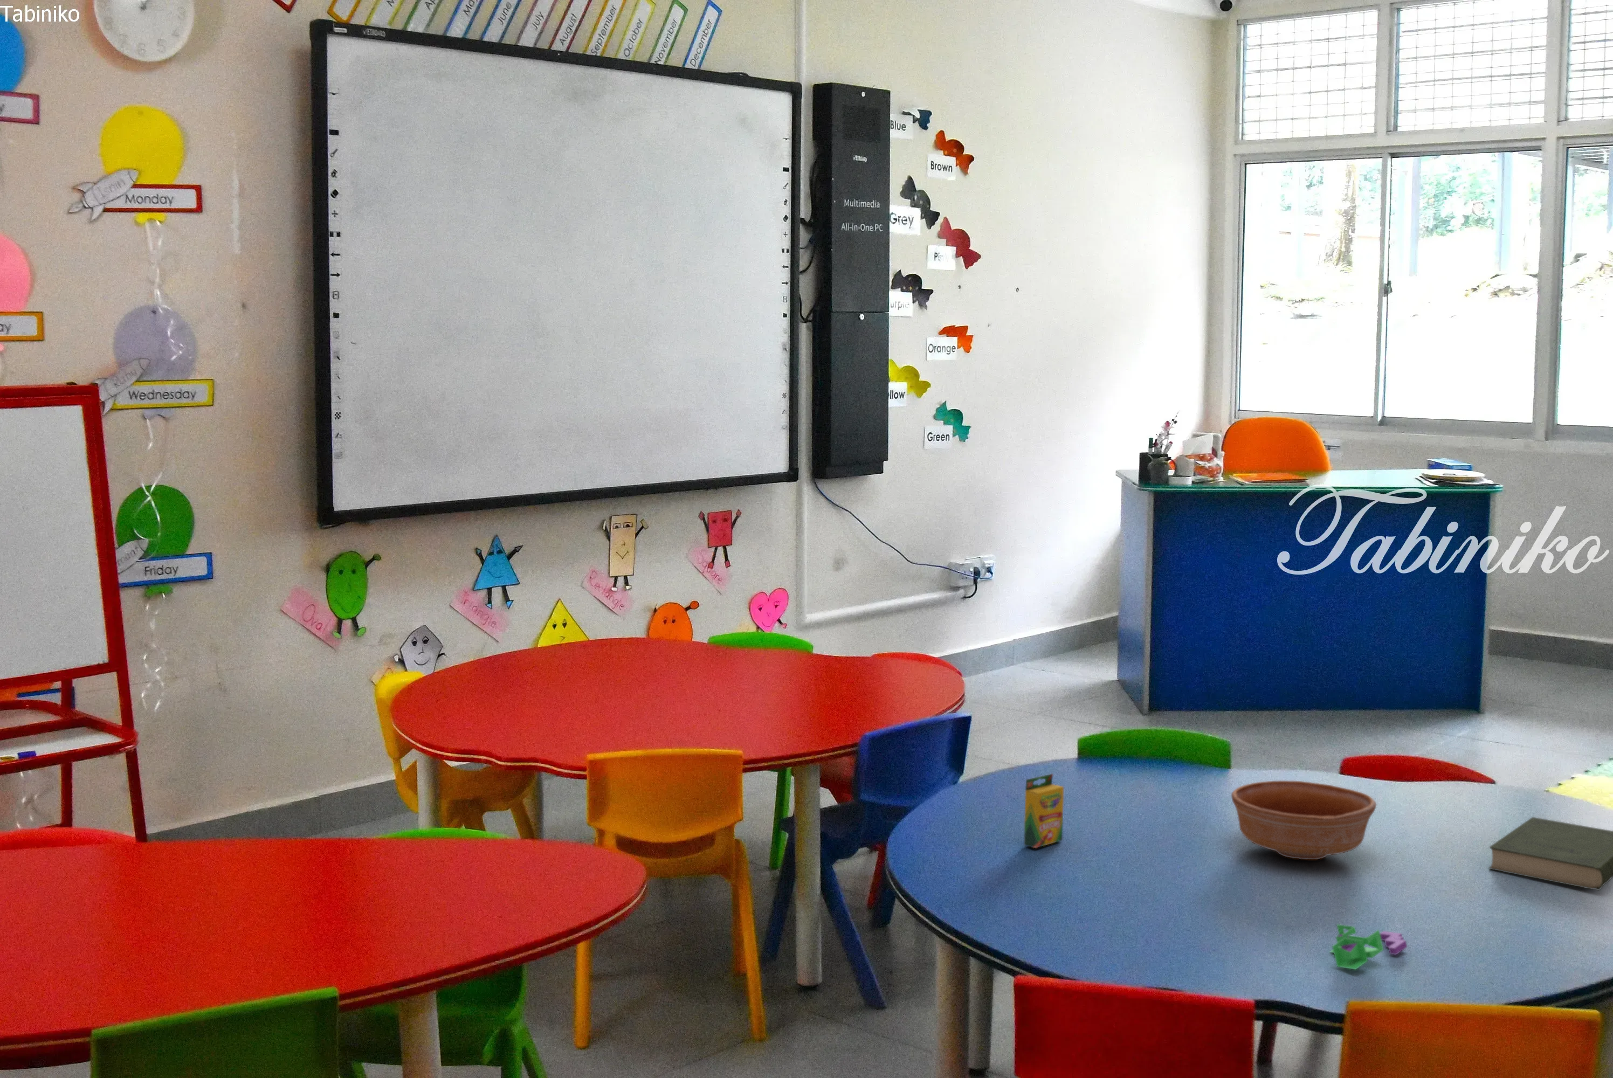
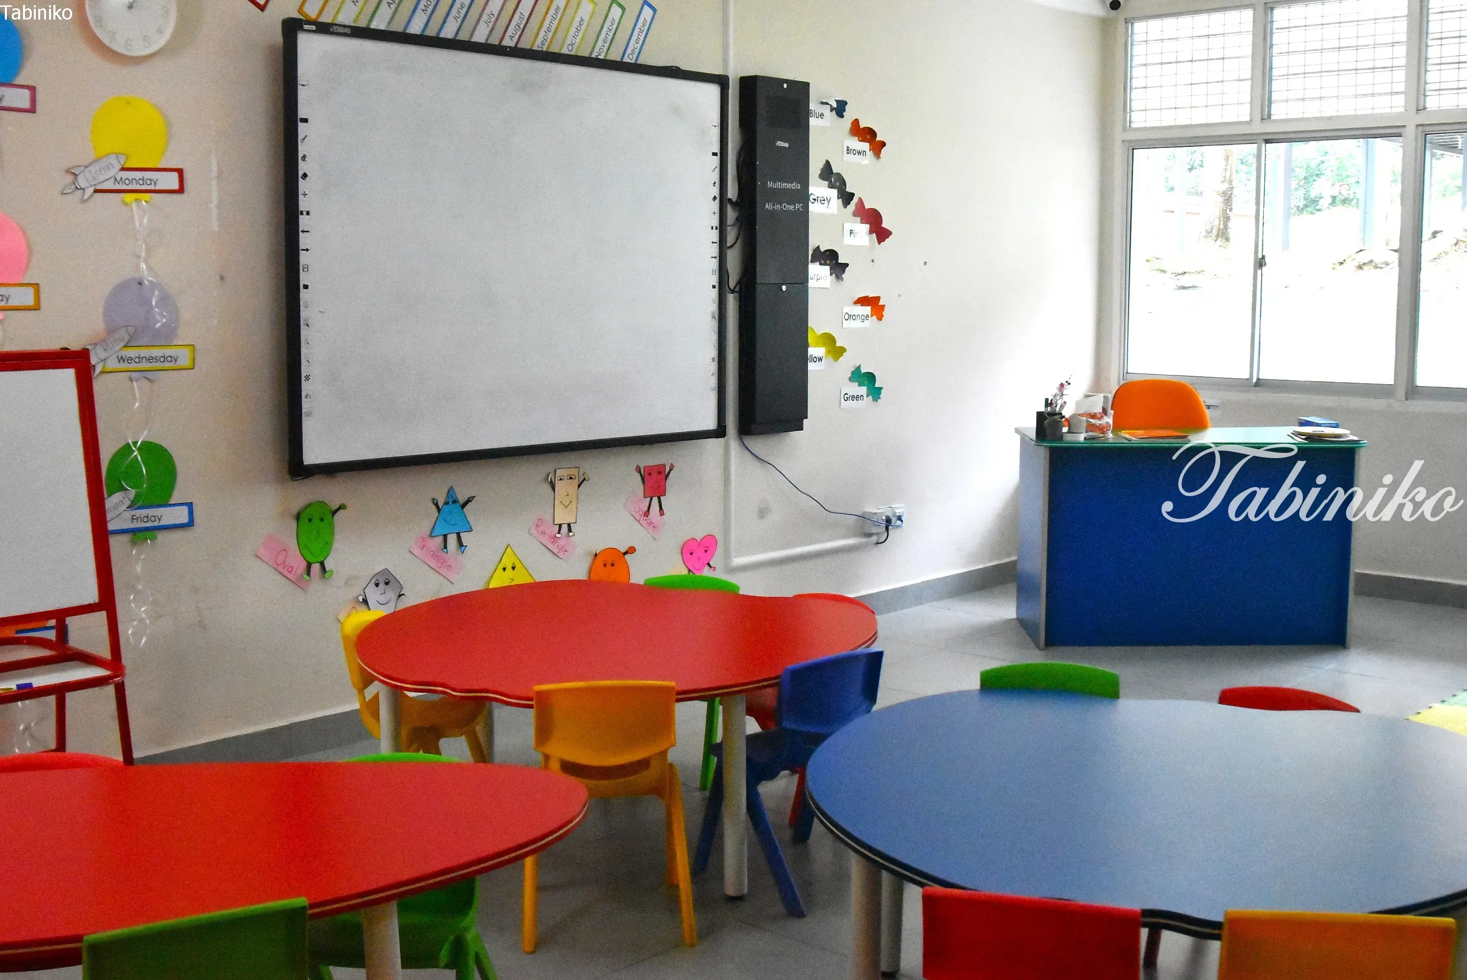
- bowl (1301, 824)
- crayon box (1044, 810)
- book (1566, 852)
- puzzle (1363, 938)
